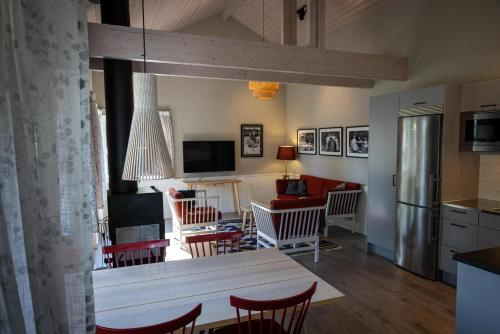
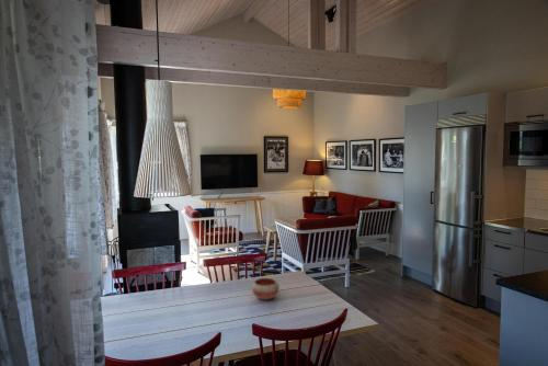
+ bowl (265, 289)
